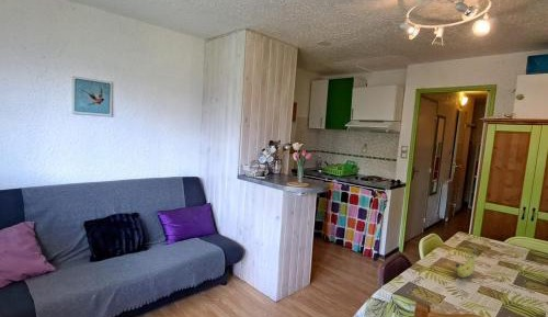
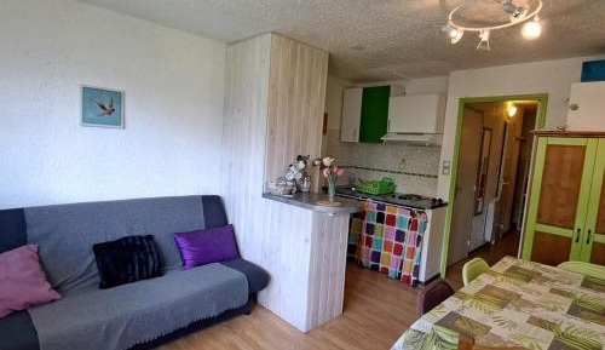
- fruit (466, 263)
